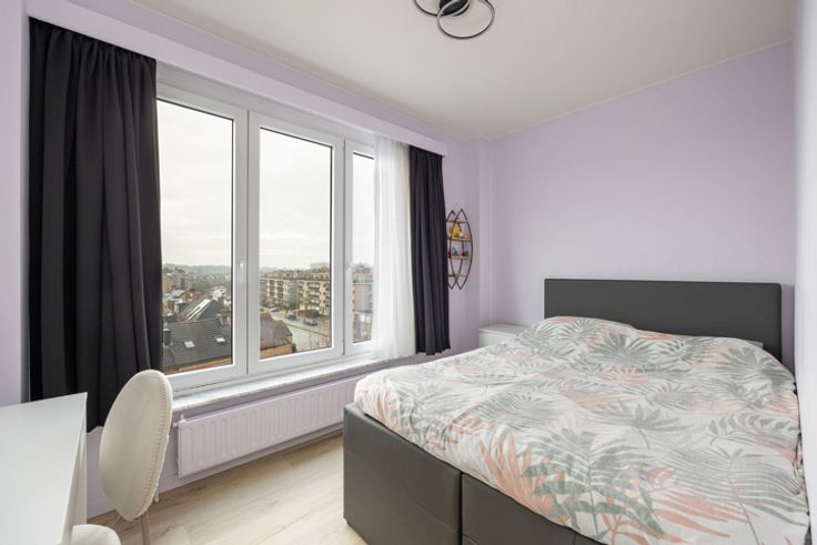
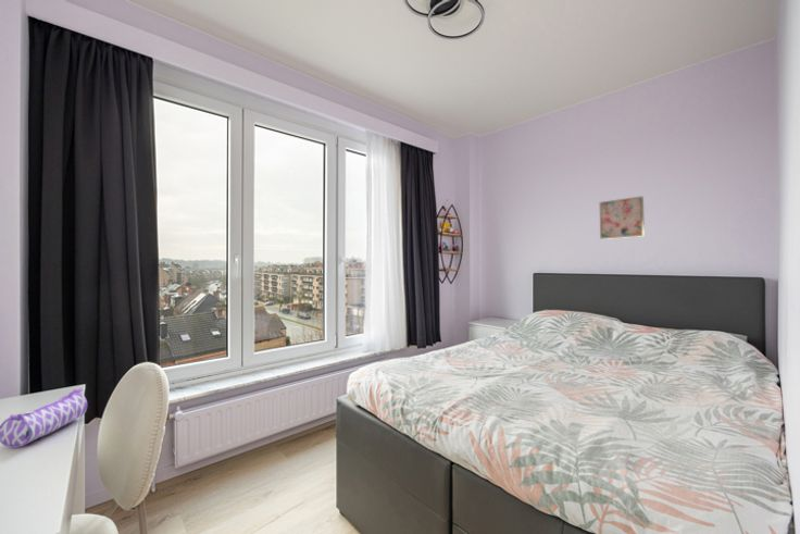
+ wall art (621, 219)
+ pencil case (46, 417)
